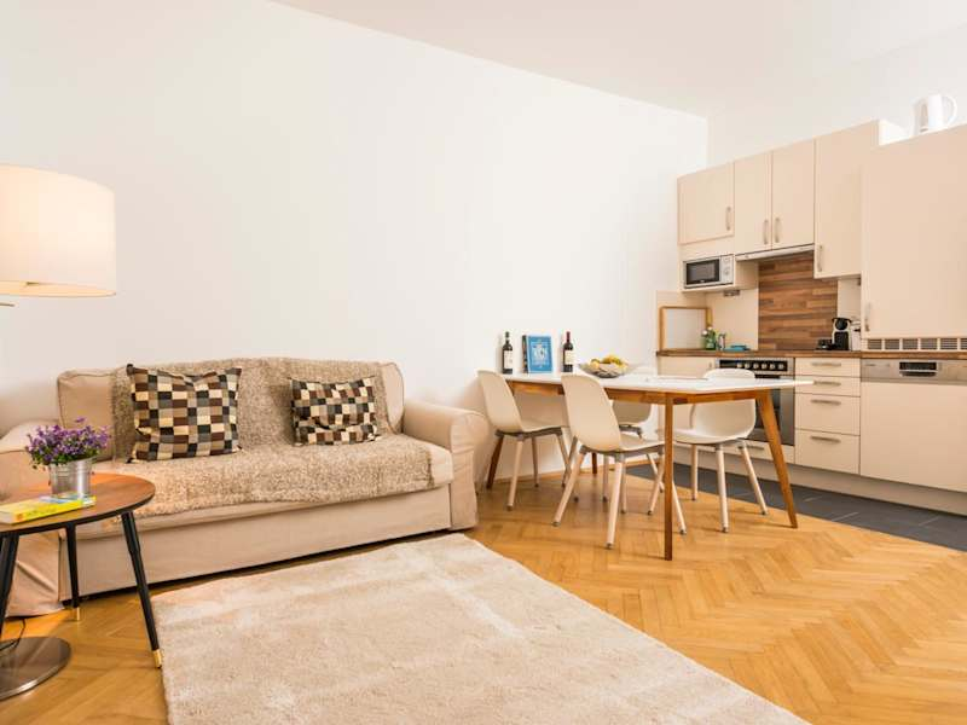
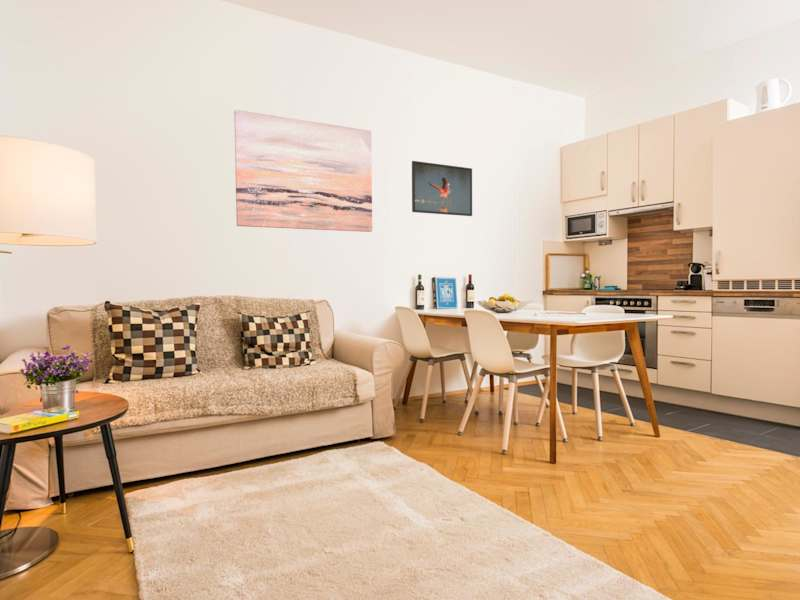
+ wall art (308, 175)
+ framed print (443, 189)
